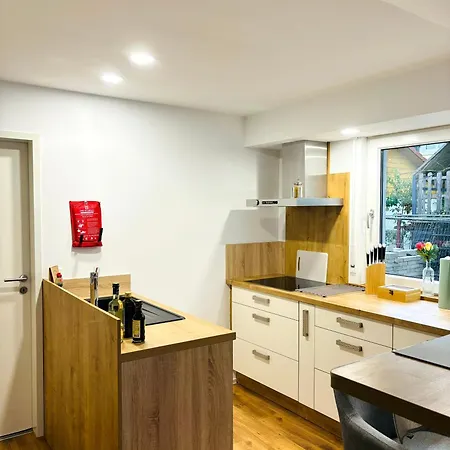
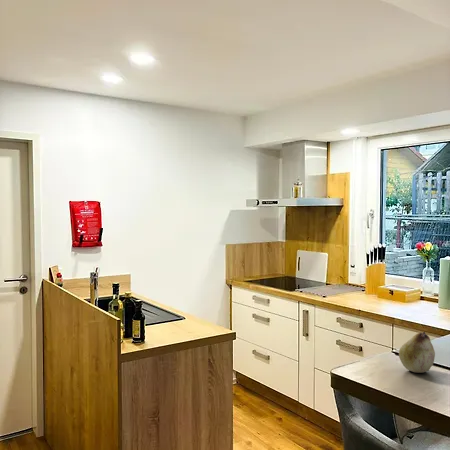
+ fruit (416, 350)
